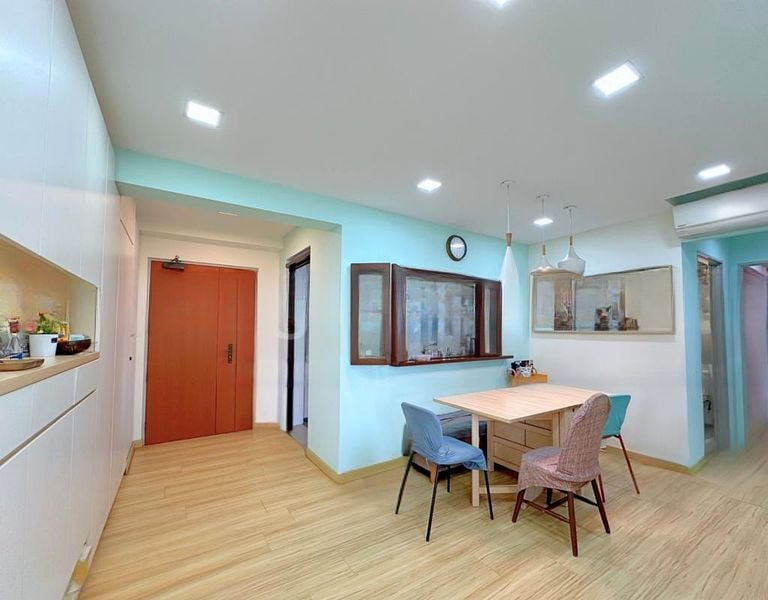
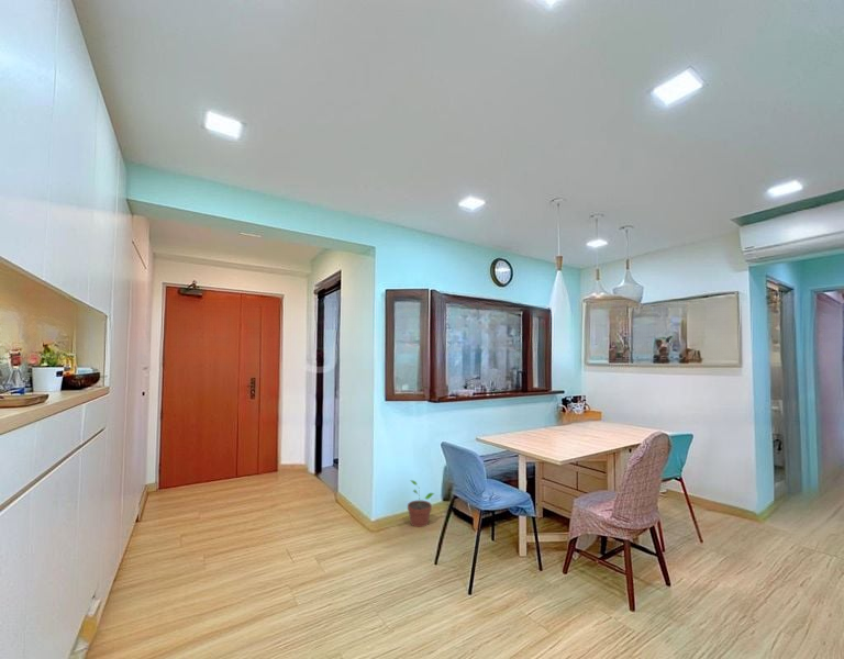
+ potted plant (419, 502)
